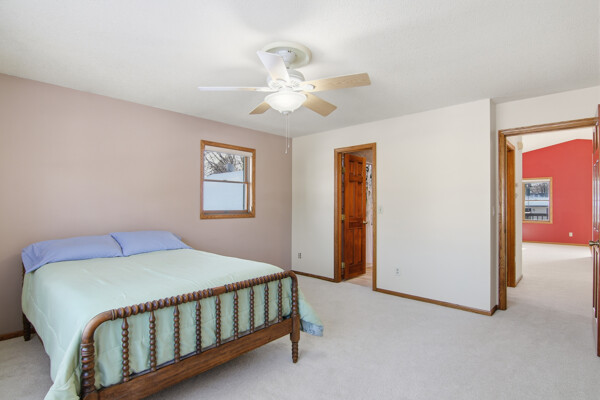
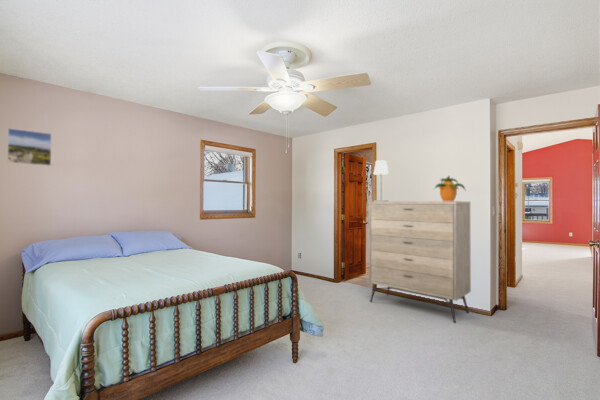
+ potted plant (446, 188)
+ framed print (30, 147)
+ dresser (416, 254)
+ table lamp (380, 181)
